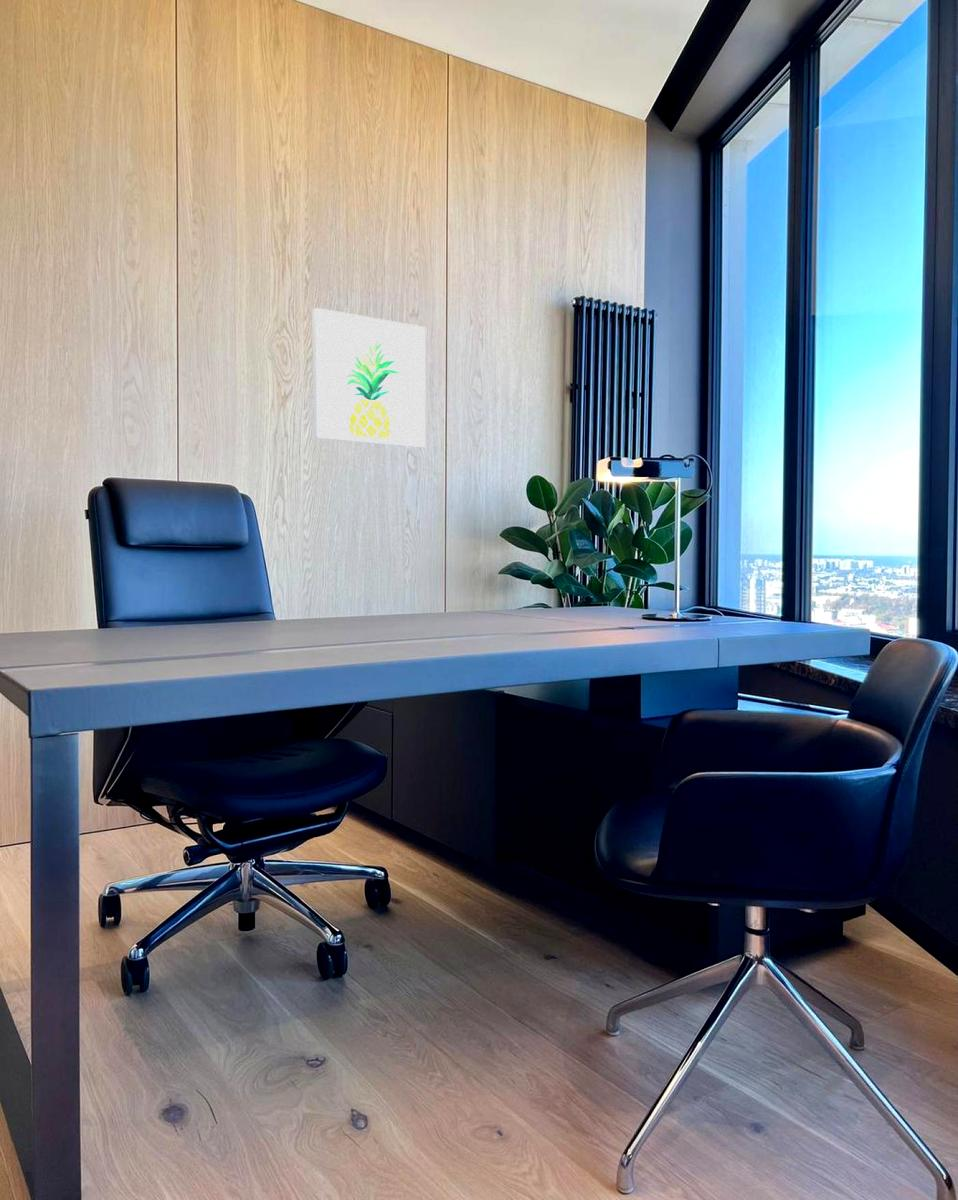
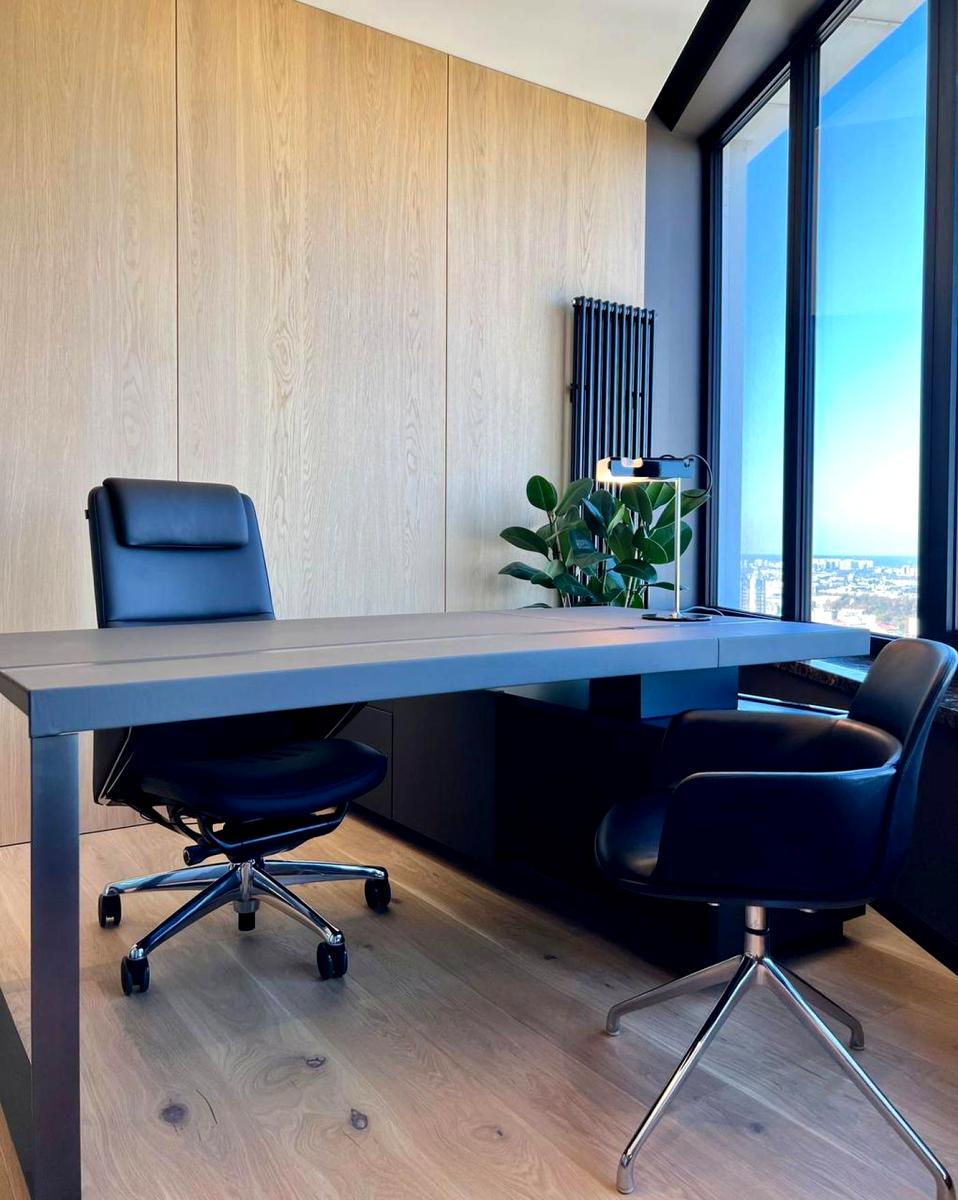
- wall art (371, 380)
